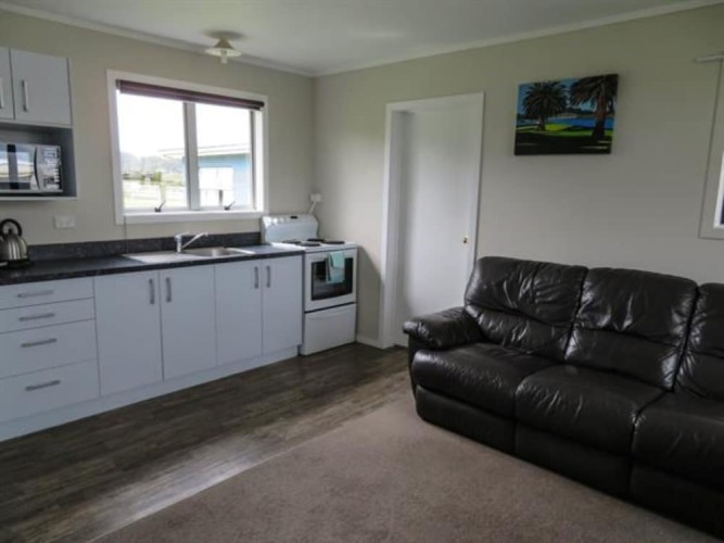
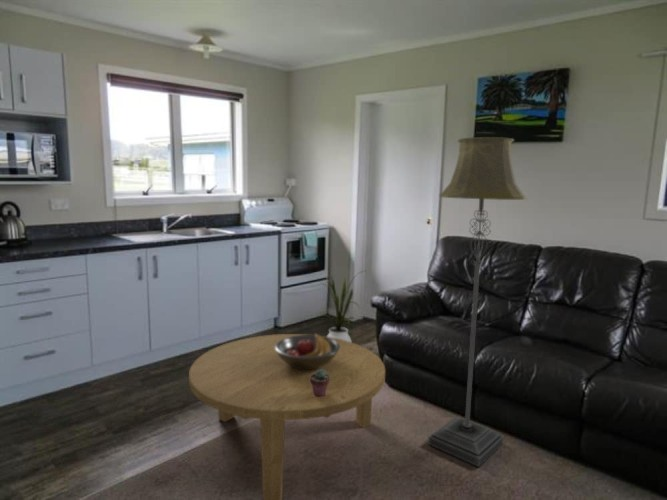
+ potted succulent (319, 381)
+ house plant (341, 309)
+ fruit bowl (307, 351)
+ floor lamp (475, 299)
+ coffee table (288, 404)
